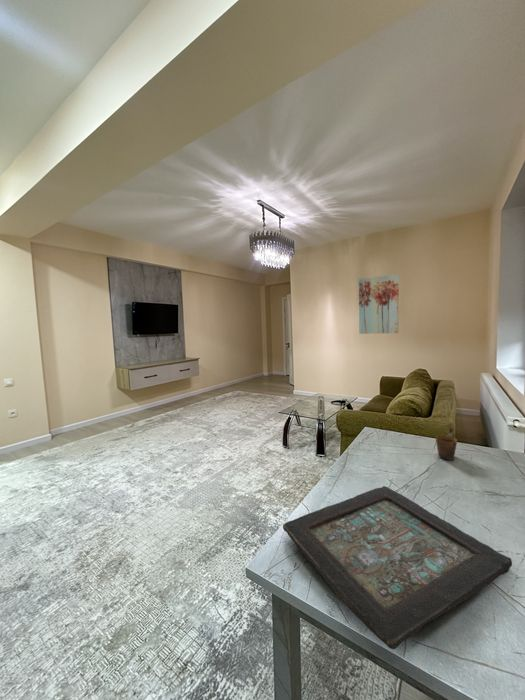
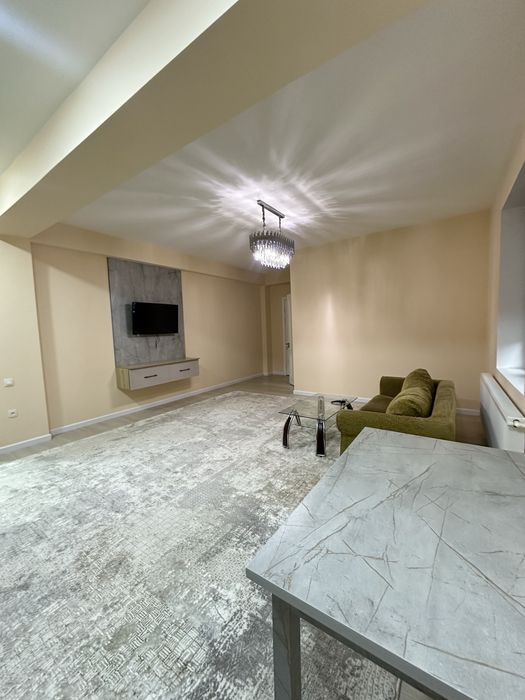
- wall art (378, 305)
- mug (447, 442)
- decorative tray (386, 543)
